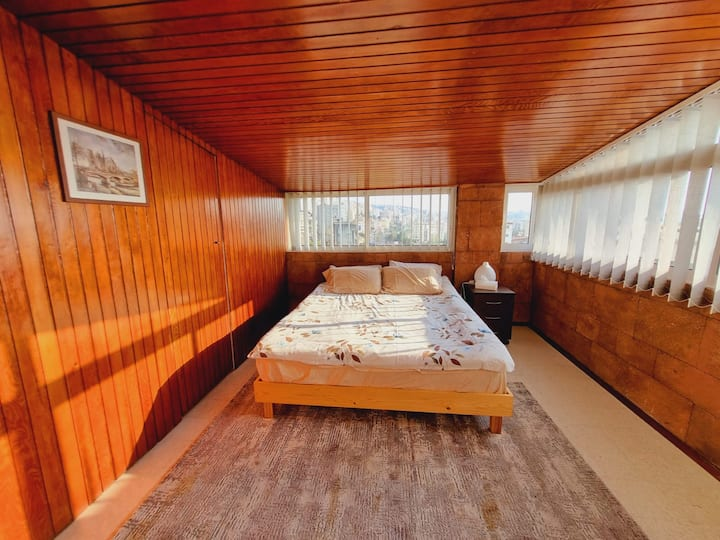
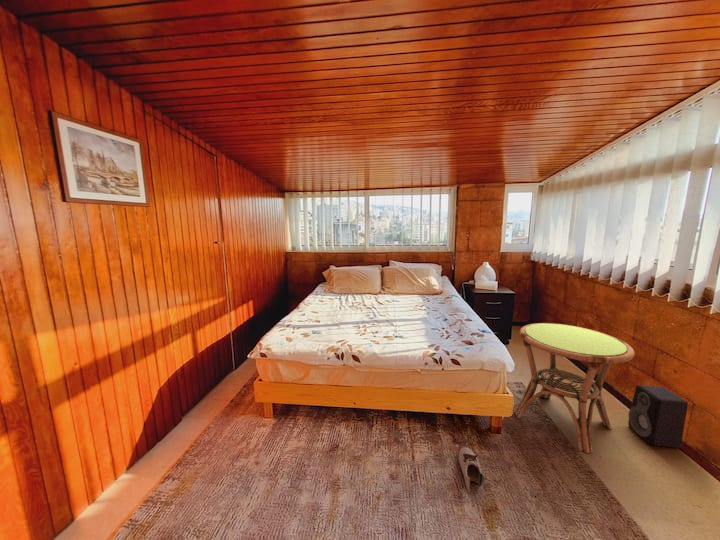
+ side table (567, 379)
+ shoe (471, 466)
+ speaker (656, 414)
